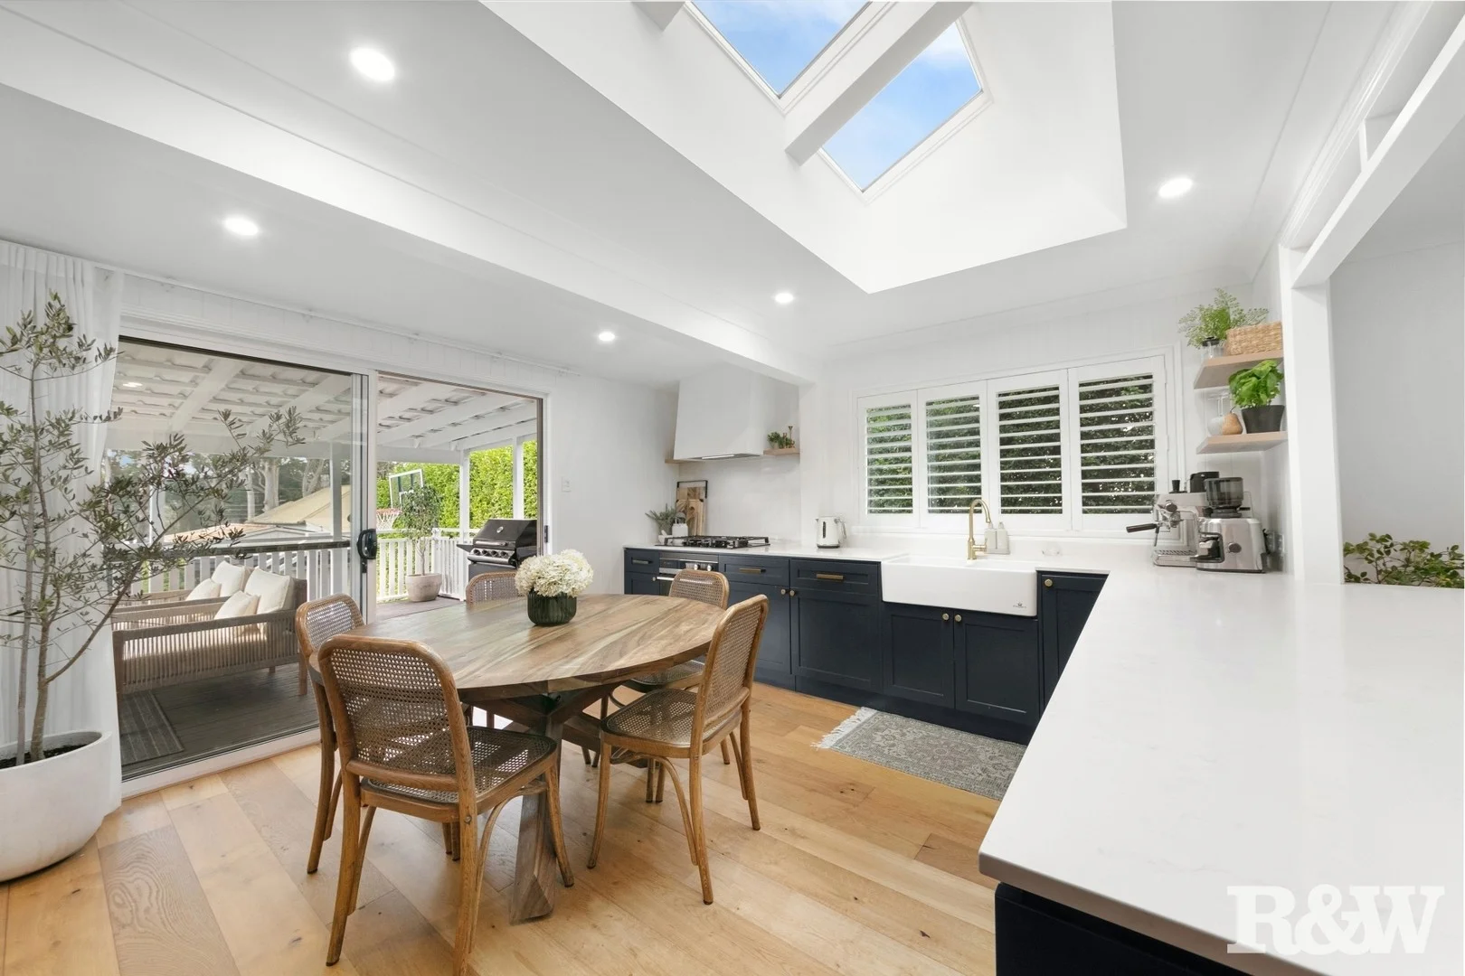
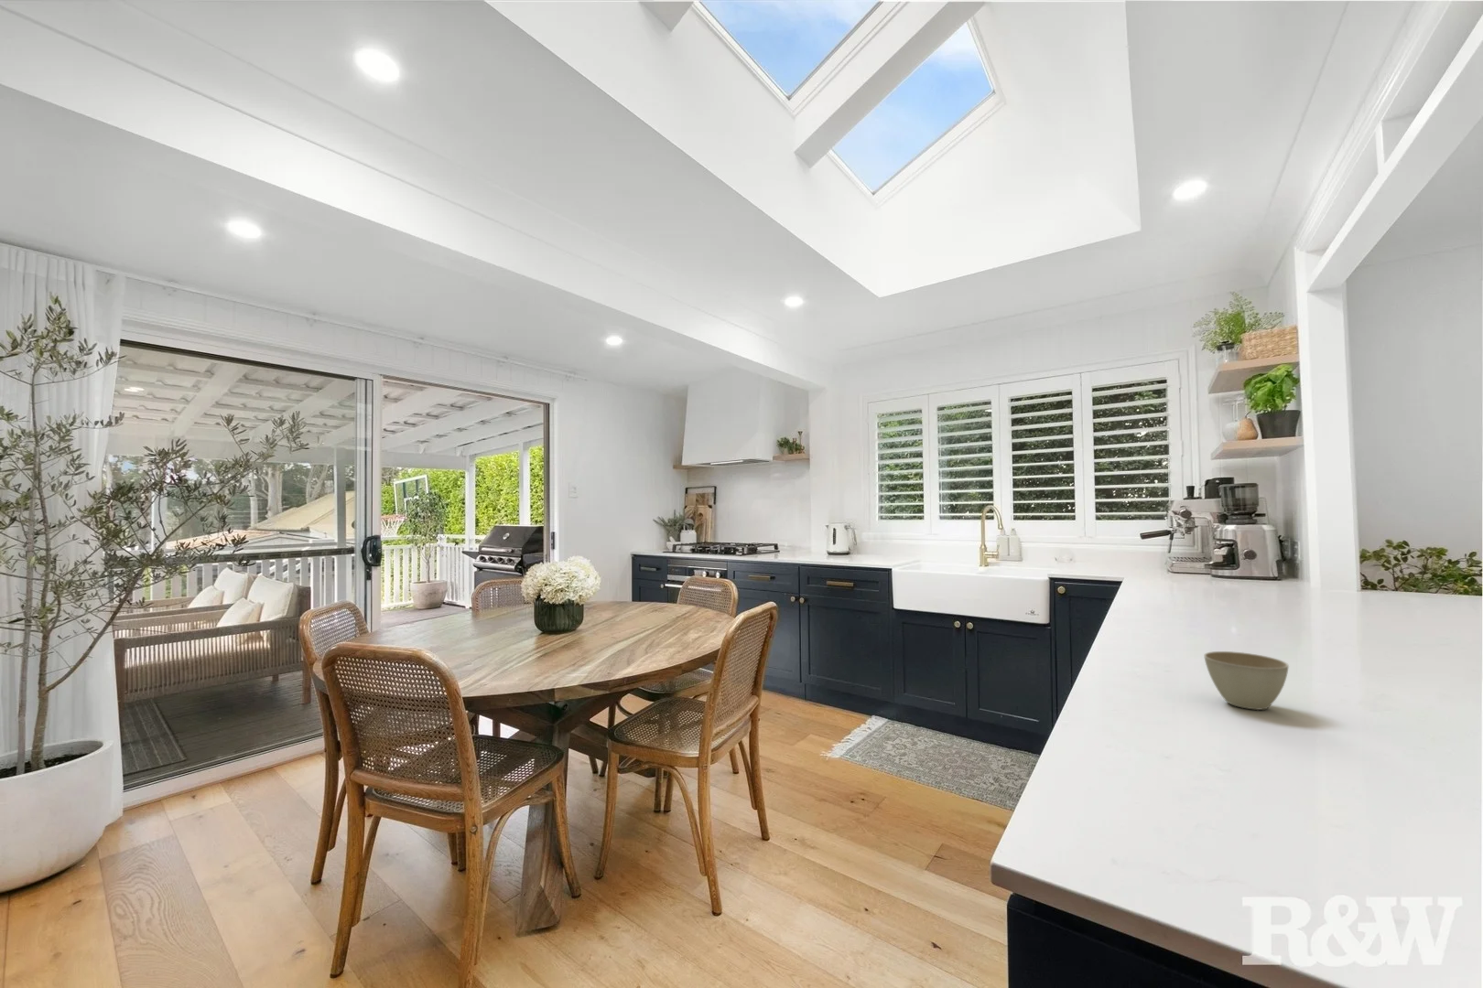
+ flower pot (1245, 681)
